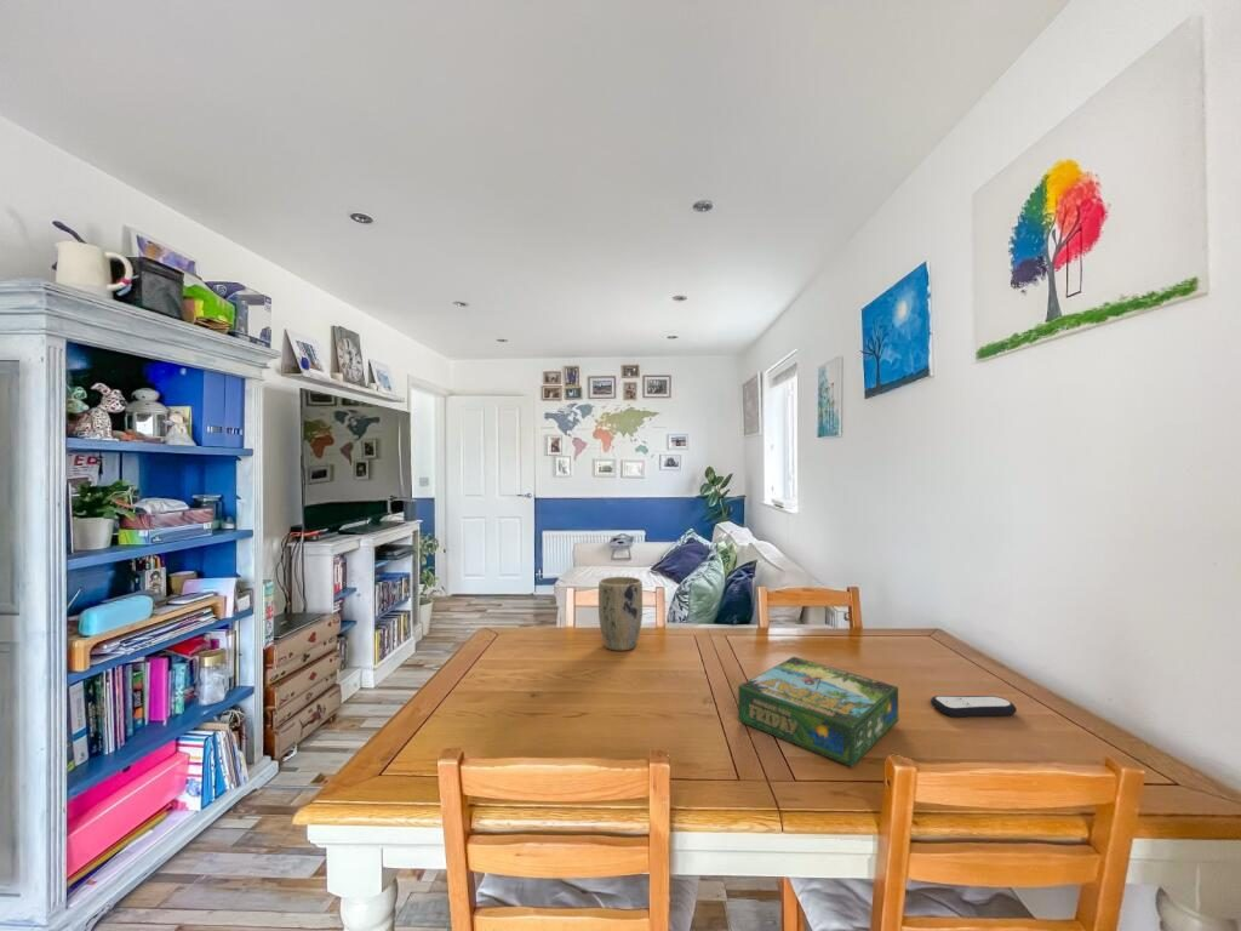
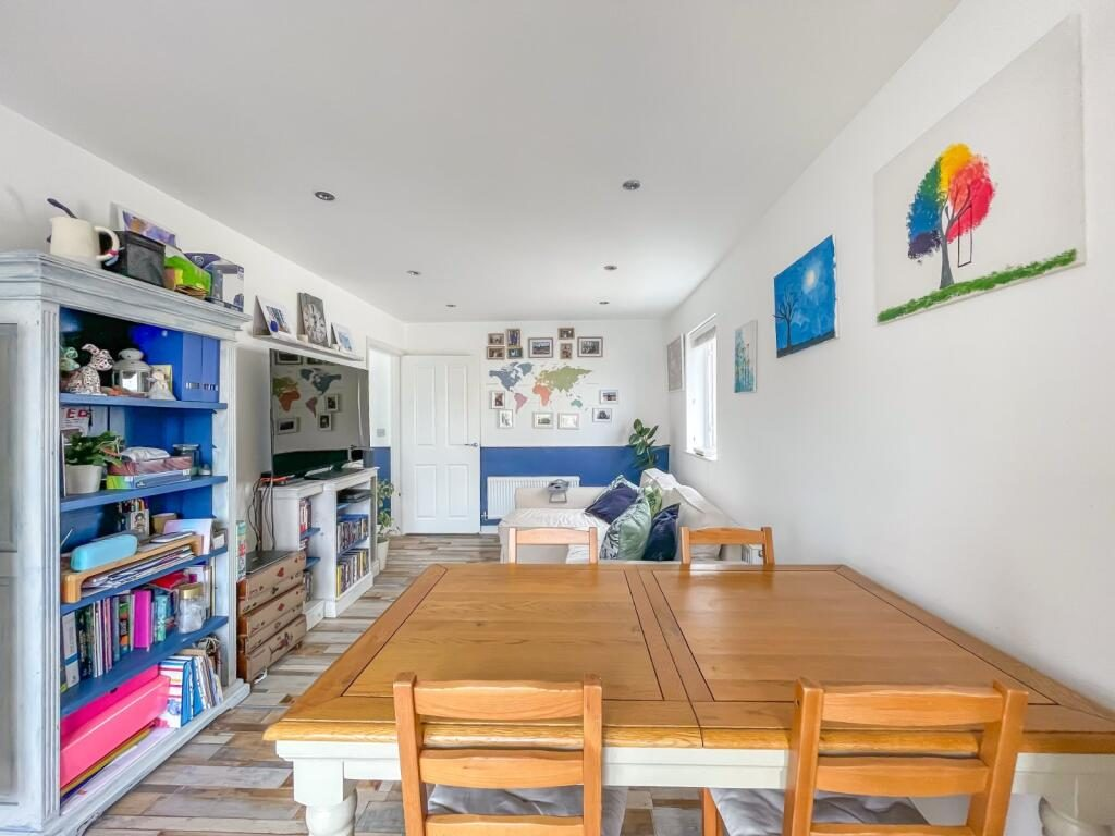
- plant pot (620, 612)
- board game (818, 703)
- remote control (973, 704)
